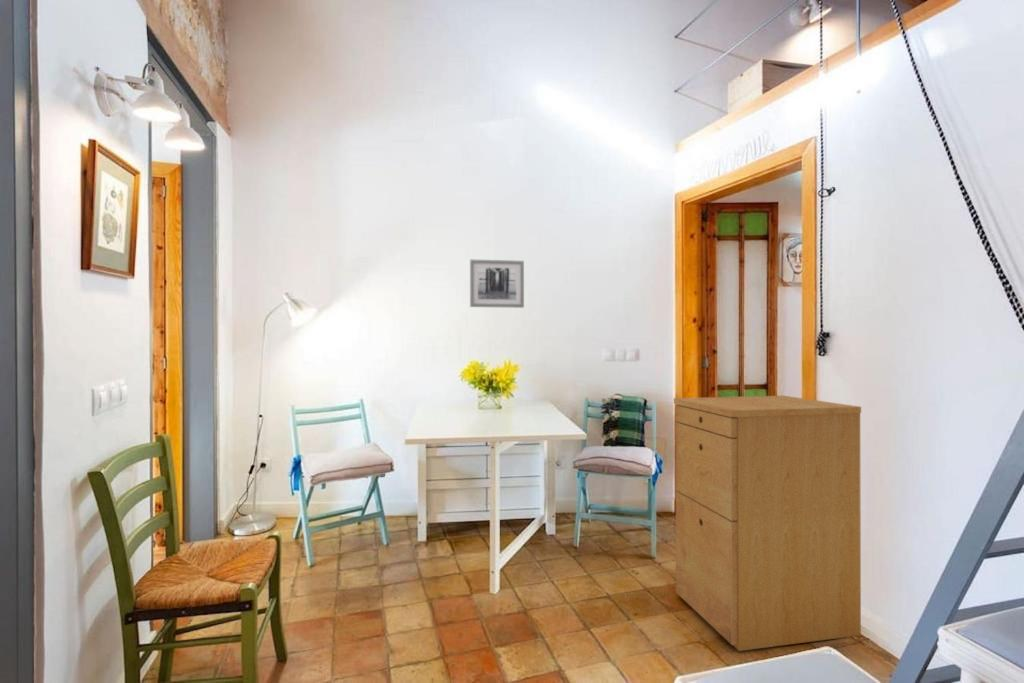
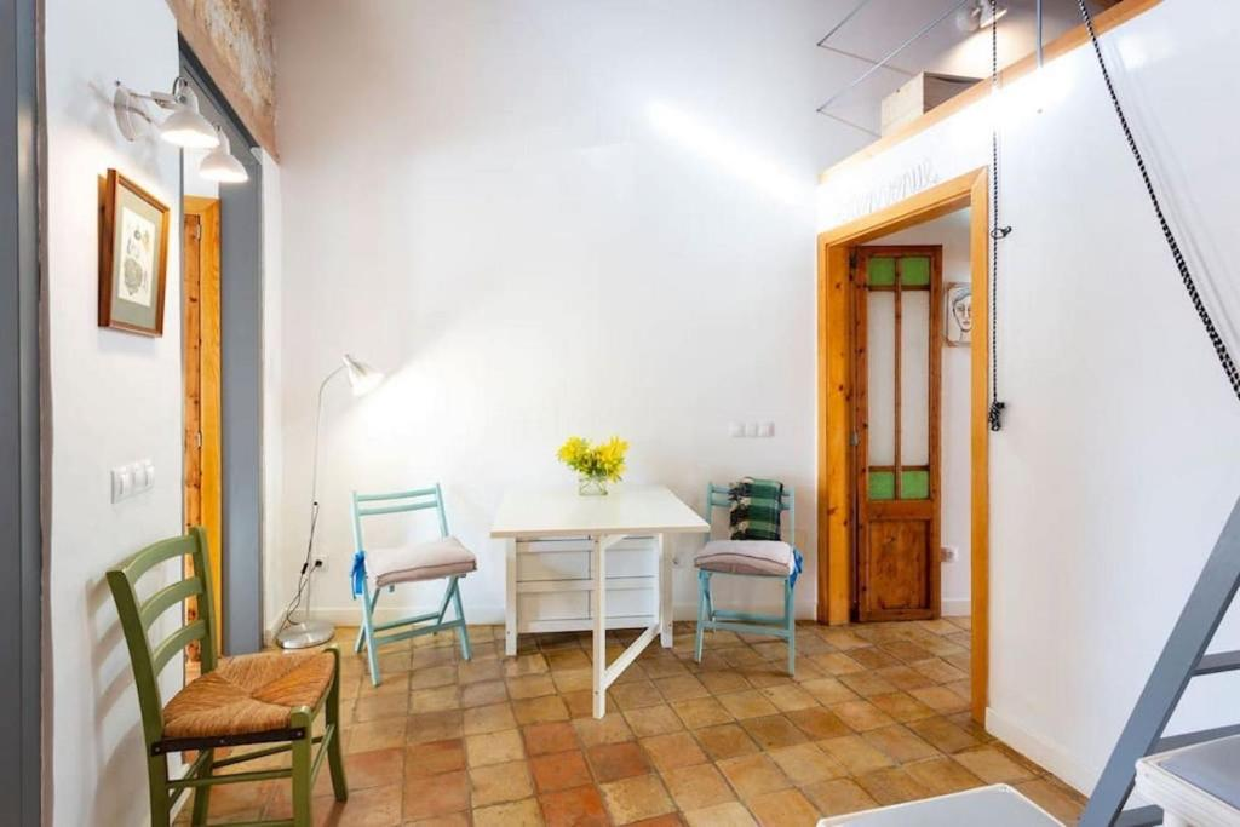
- wall art (497, 283)
- filing cabinet (760, 508)
